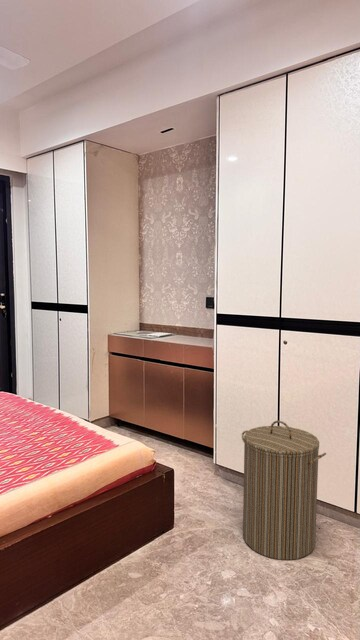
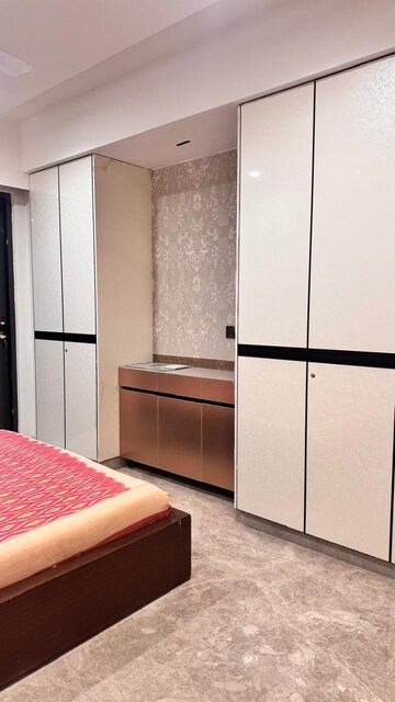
- laundry hamper (280, 480)
